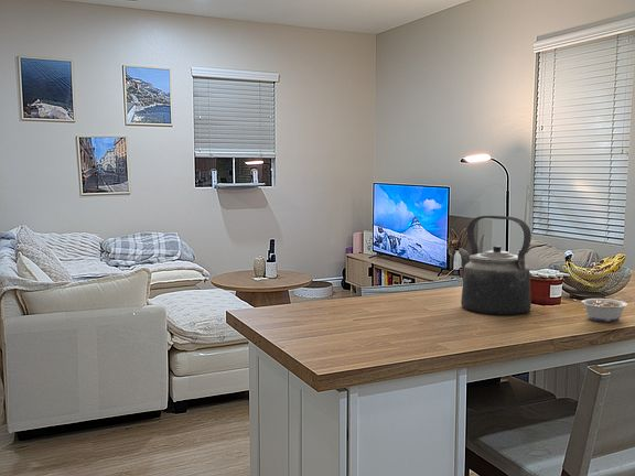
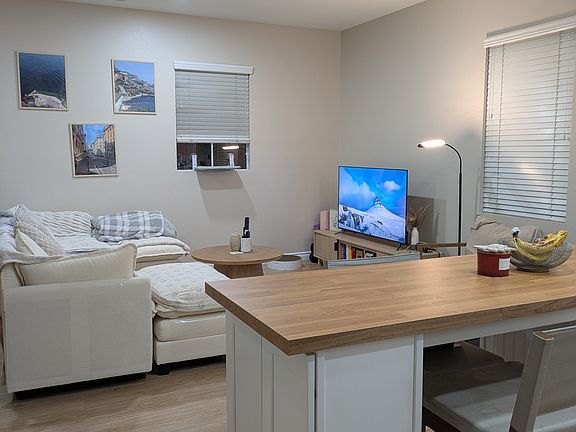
- legume (602, 309)
- kettle (491, 261)
